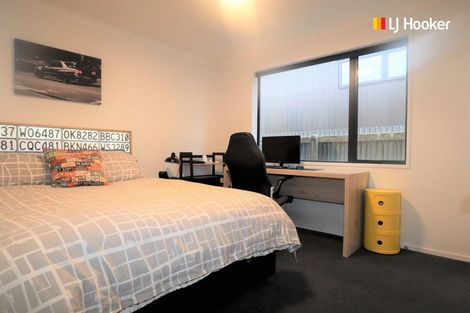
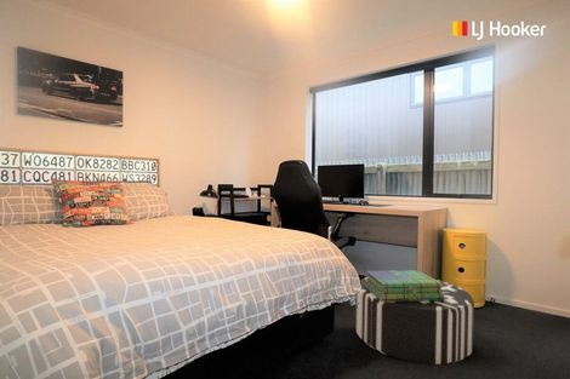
+ pouf (410, 312)
+ stack of books (401, 283)
